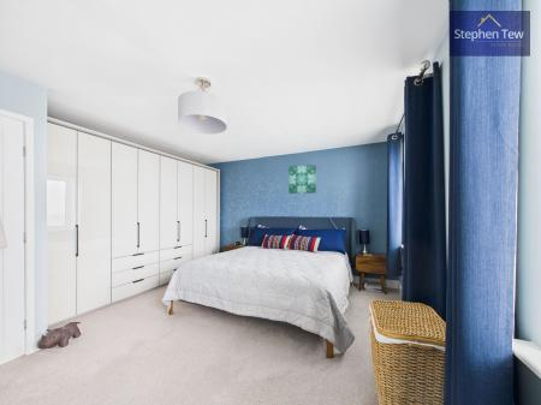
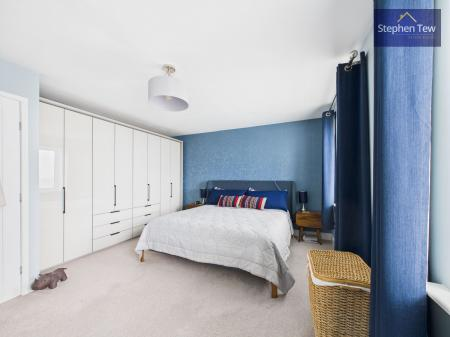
- wall art (302, 179)
